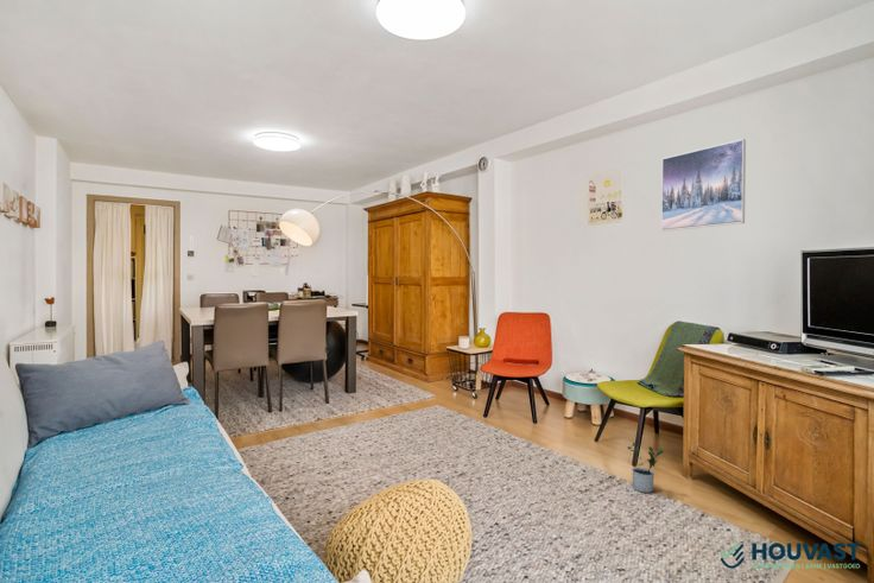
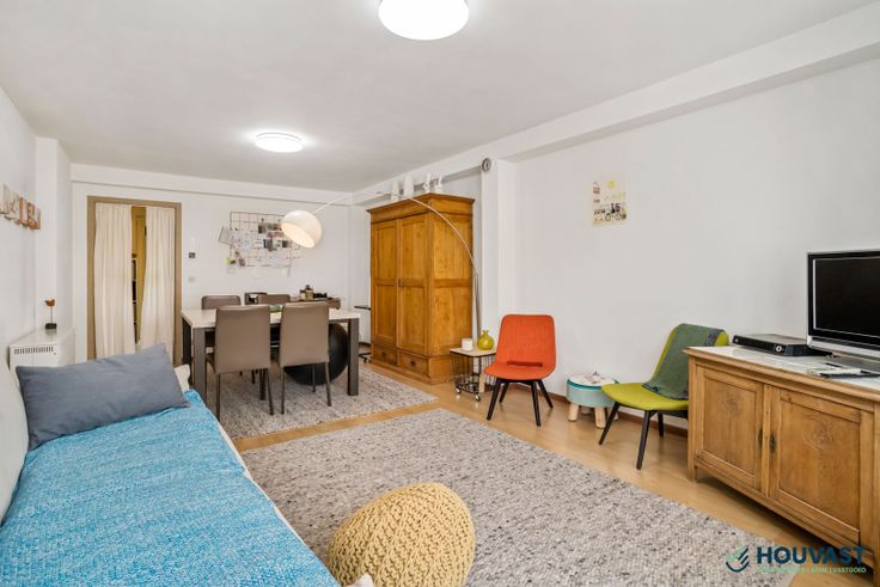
- potted plant (644, 468)
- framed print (699, 188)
